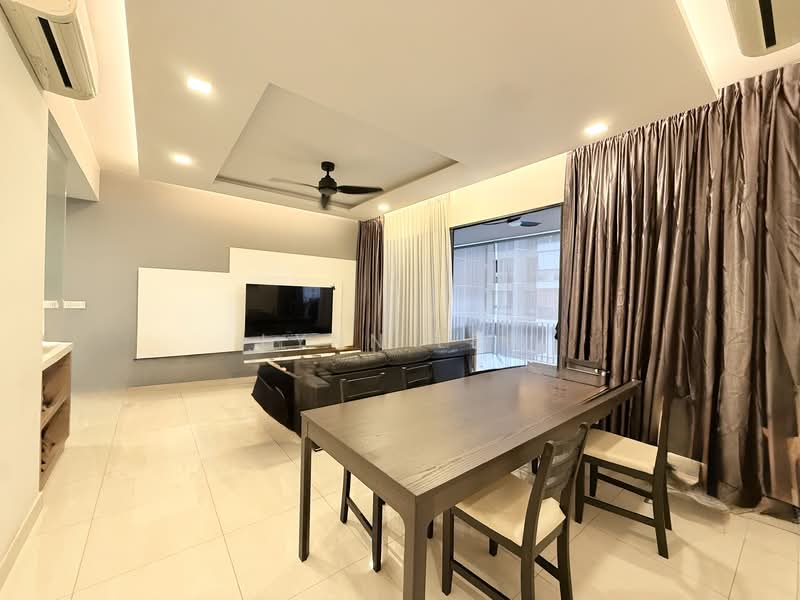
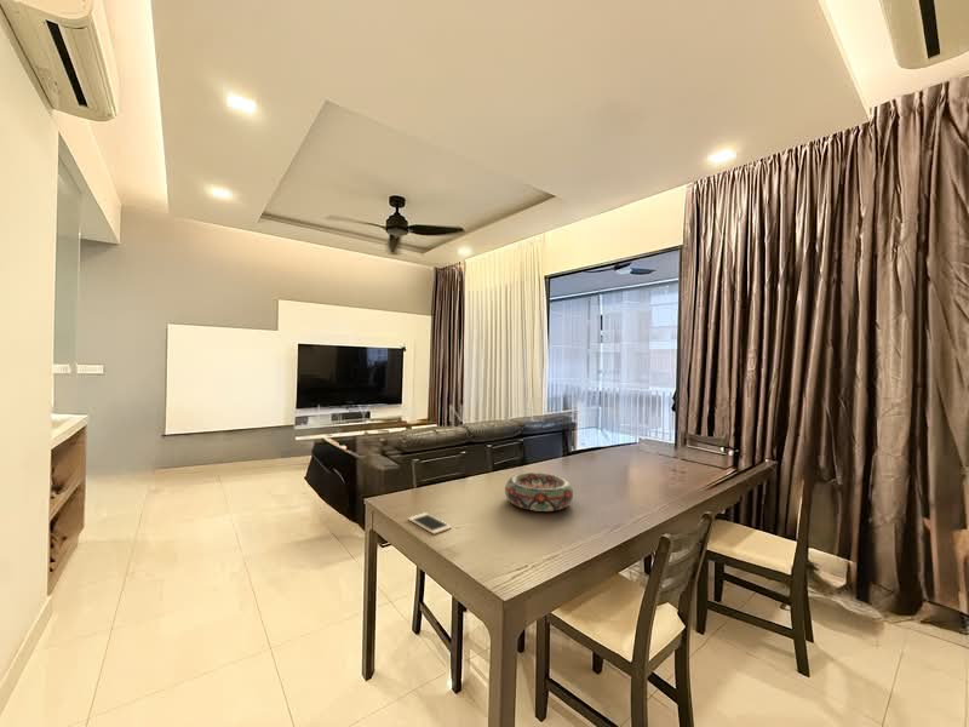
+ decorative bowl (538, 491)
+ cell phone (429, 522)
